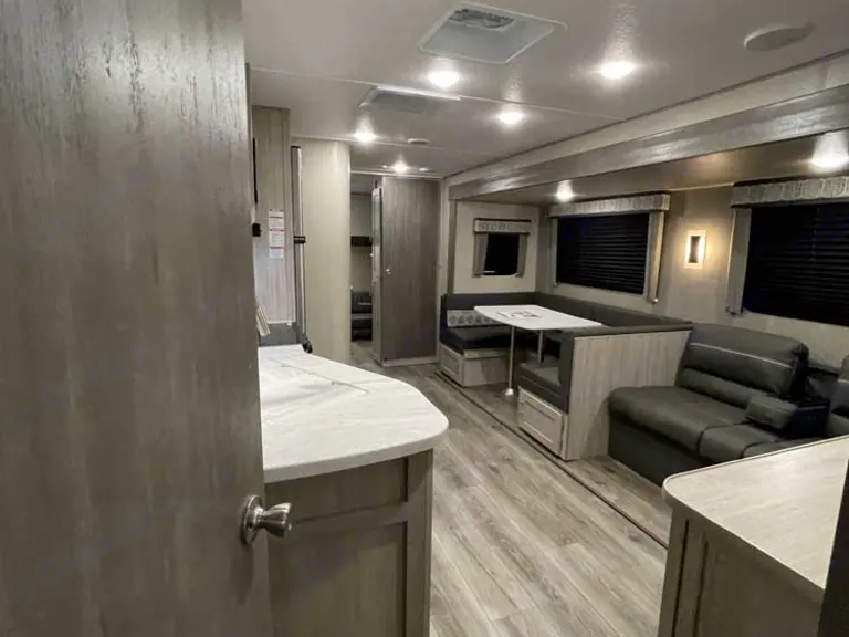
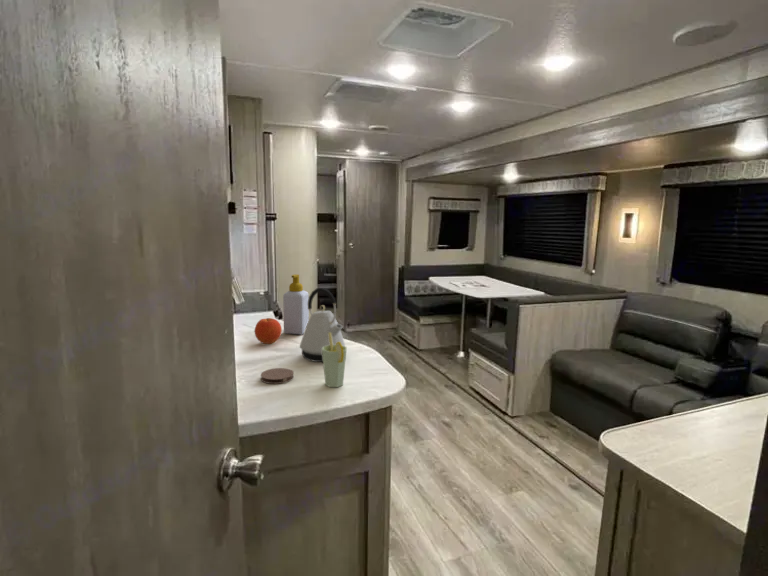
+ soap bottle (296, 303)
+ kettle (323, 323)
+ fruit (268, 330)
+ cup (335, 361)
+ coaster (277, 375)
